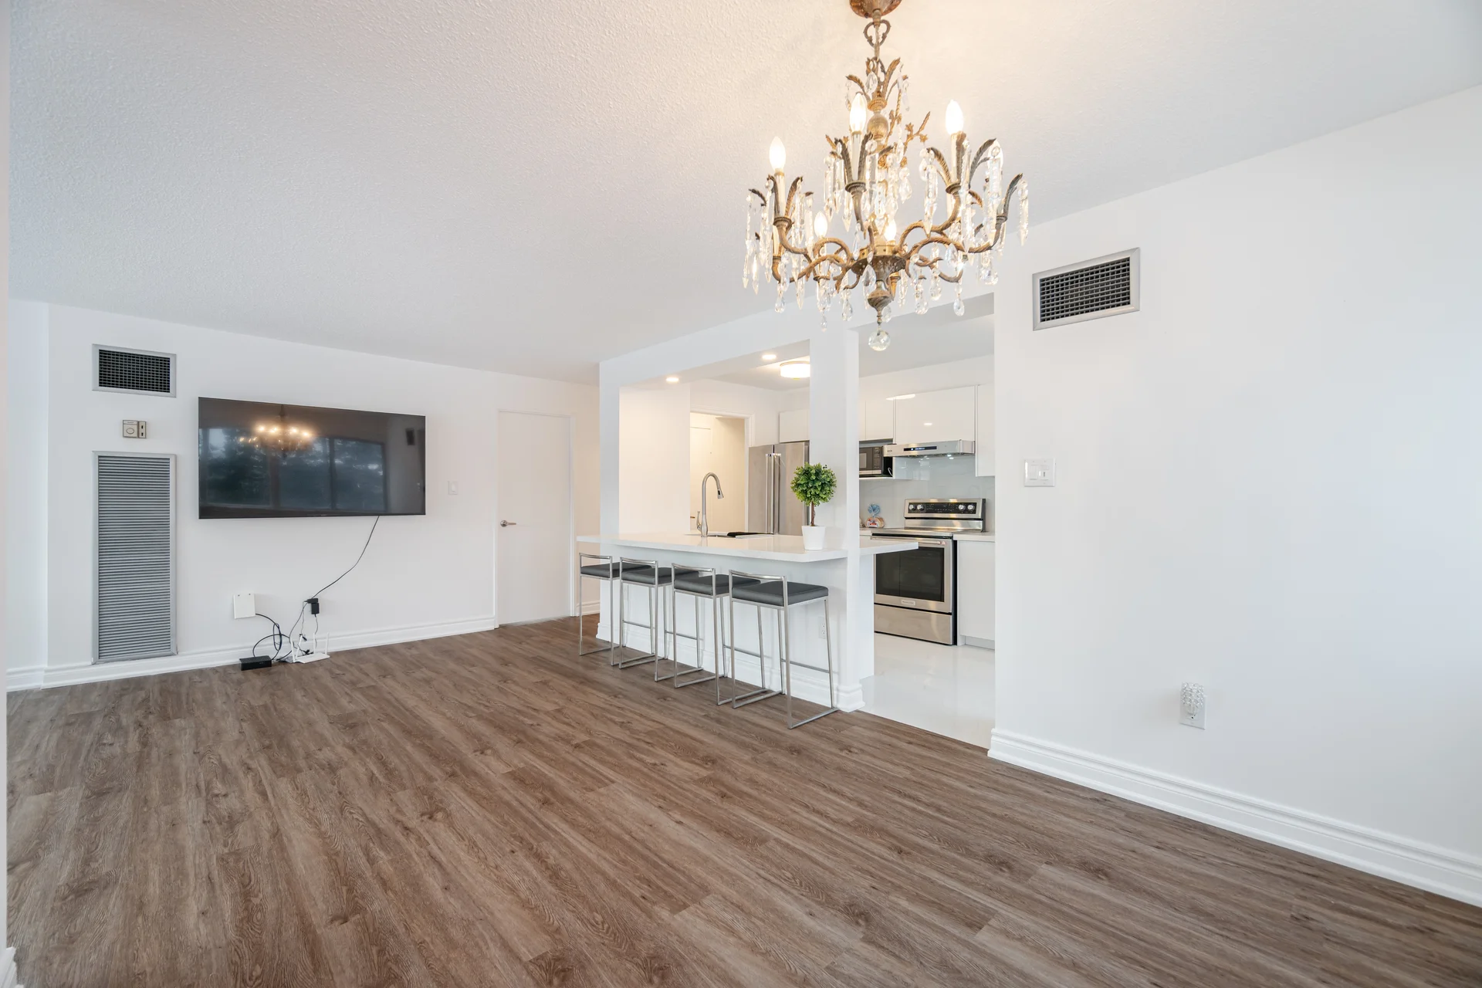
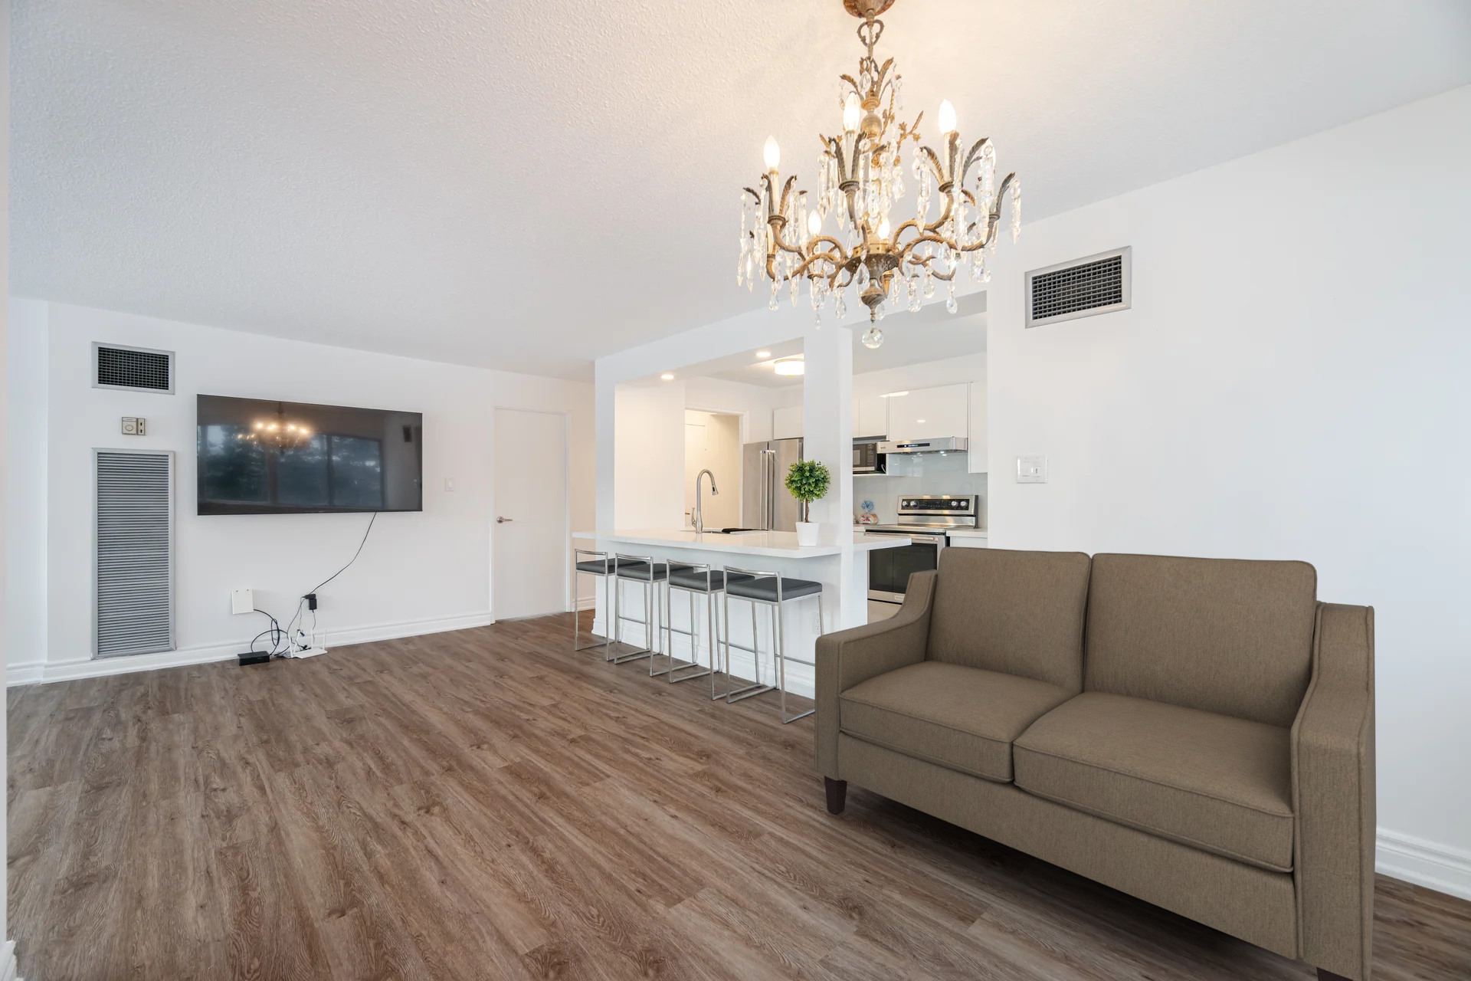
+ sofa (1066, 696)
